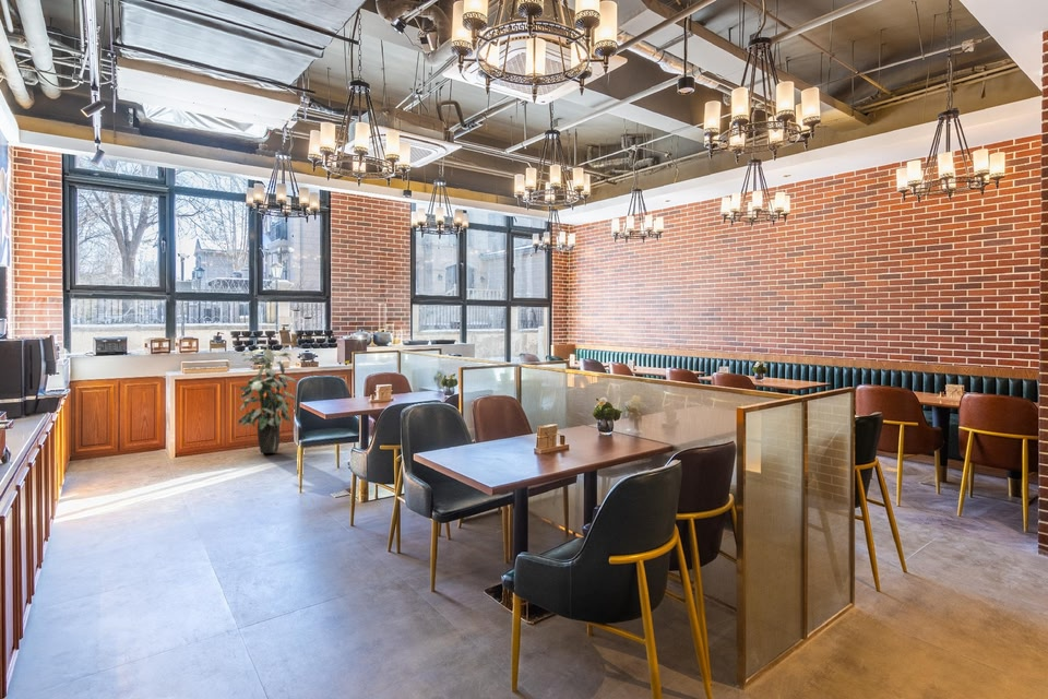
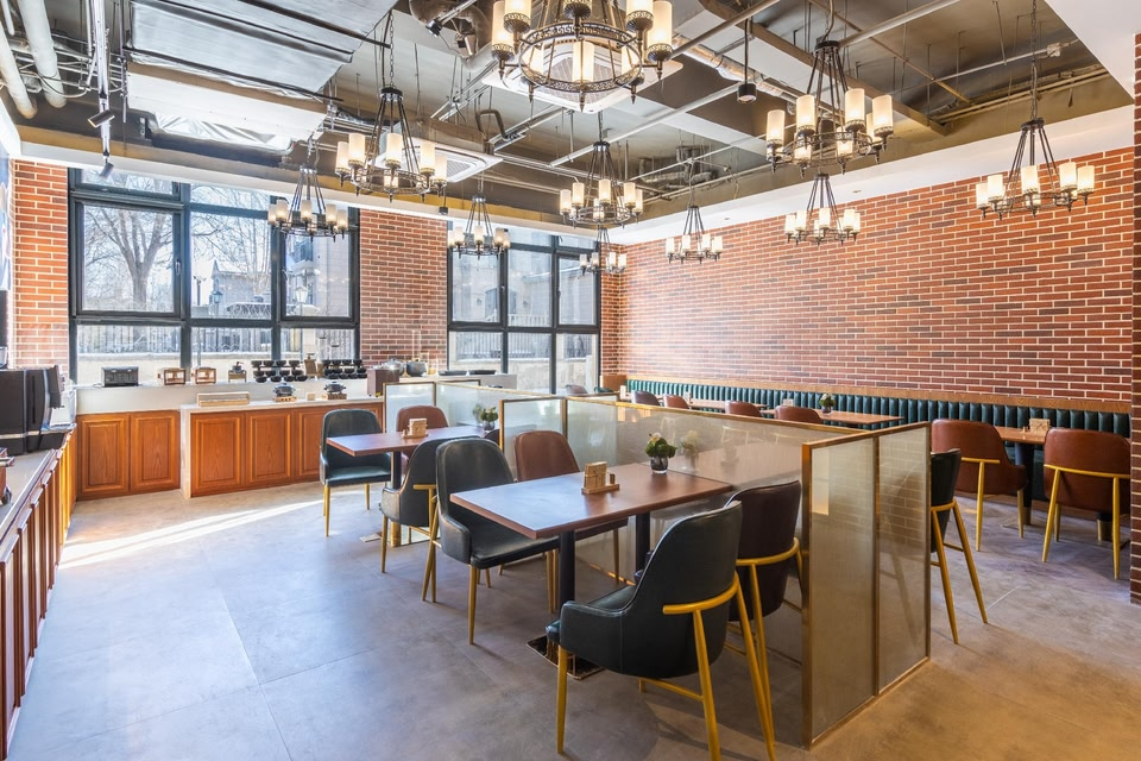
- indoor plant (265, 398)
